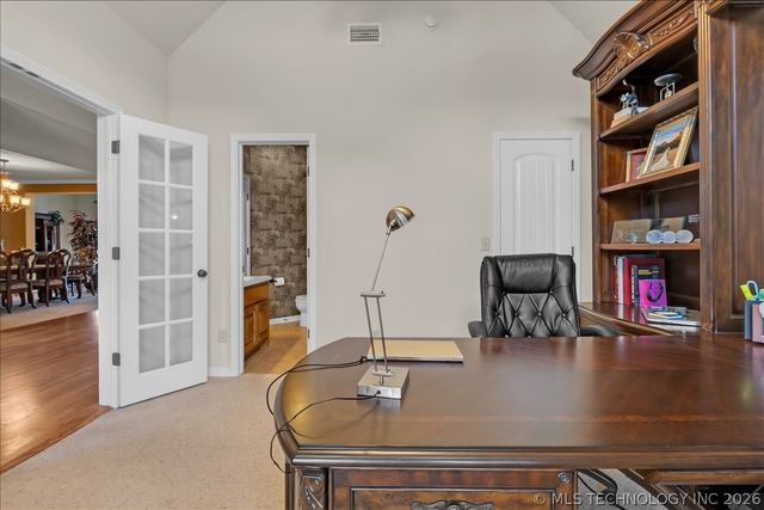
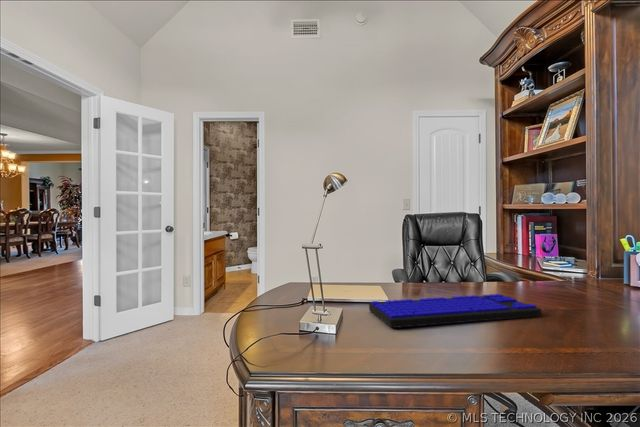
+ keyboard (452, 308)
